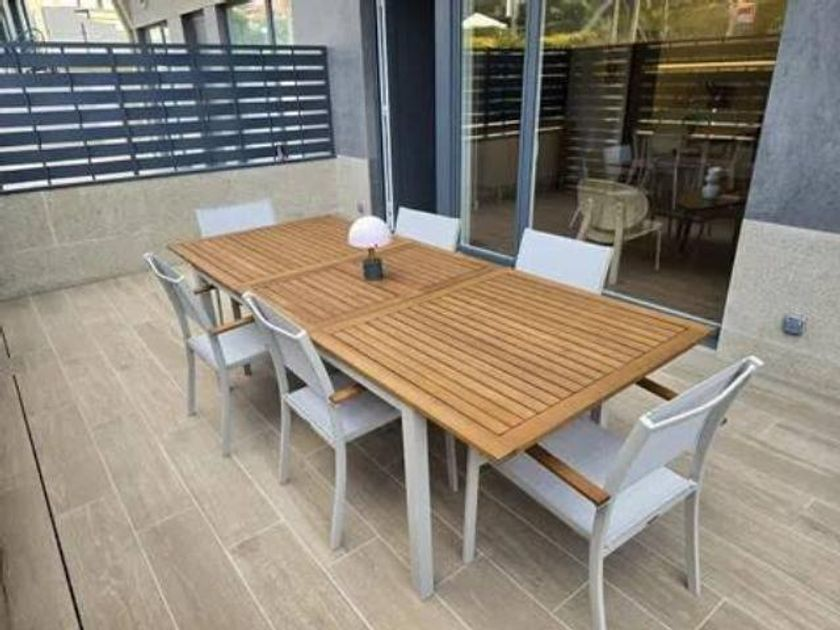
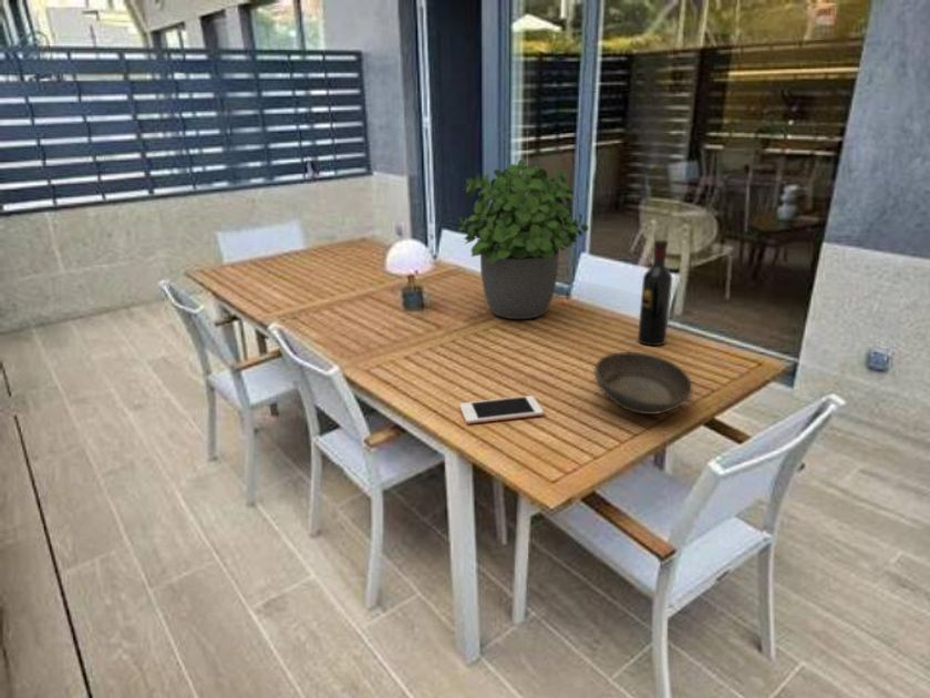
+ wine bottle (655, 291)
+ potted plant (521, 238)
+ bowl (641, 387)
+ cell phone (500, 409)
